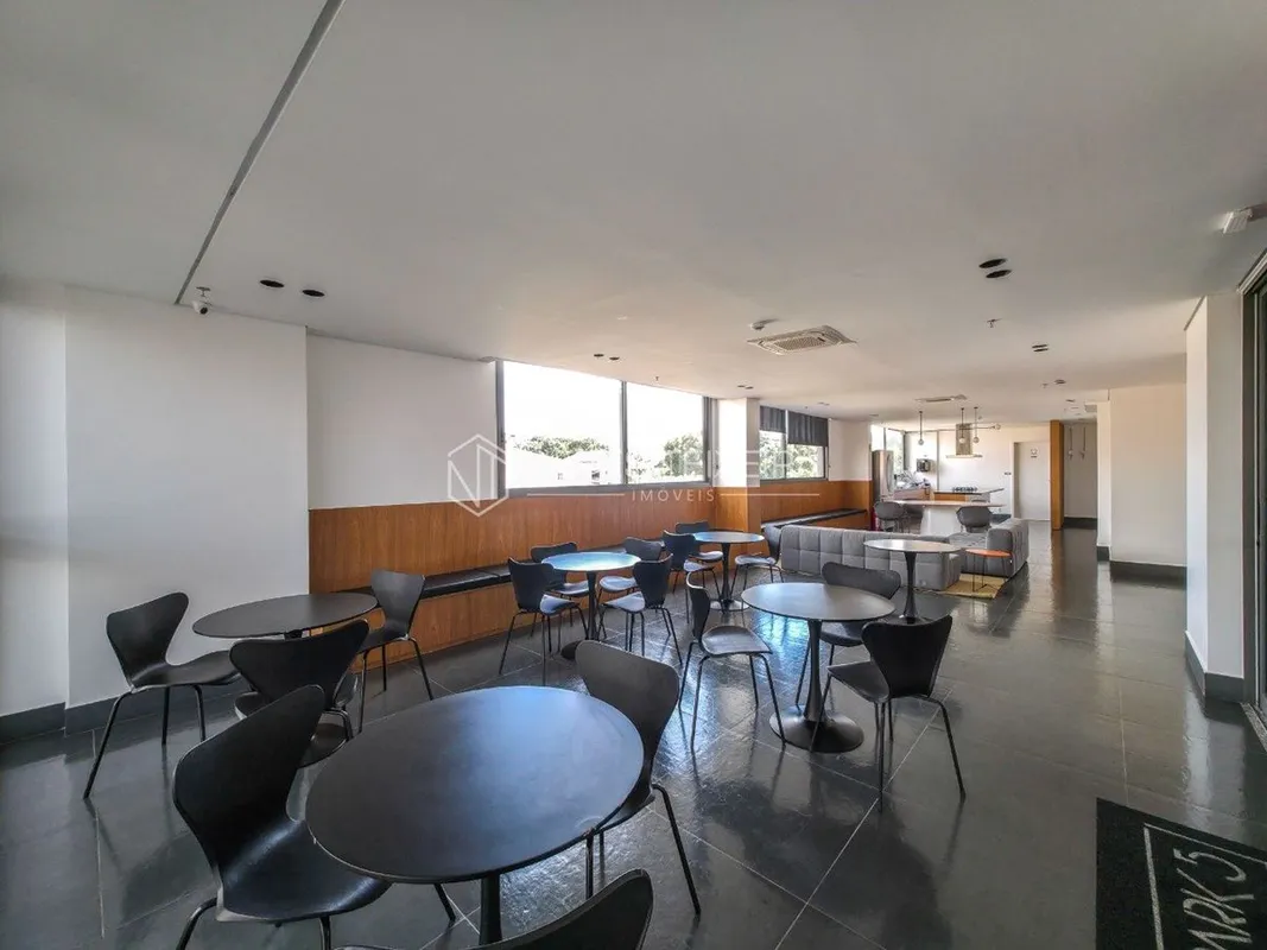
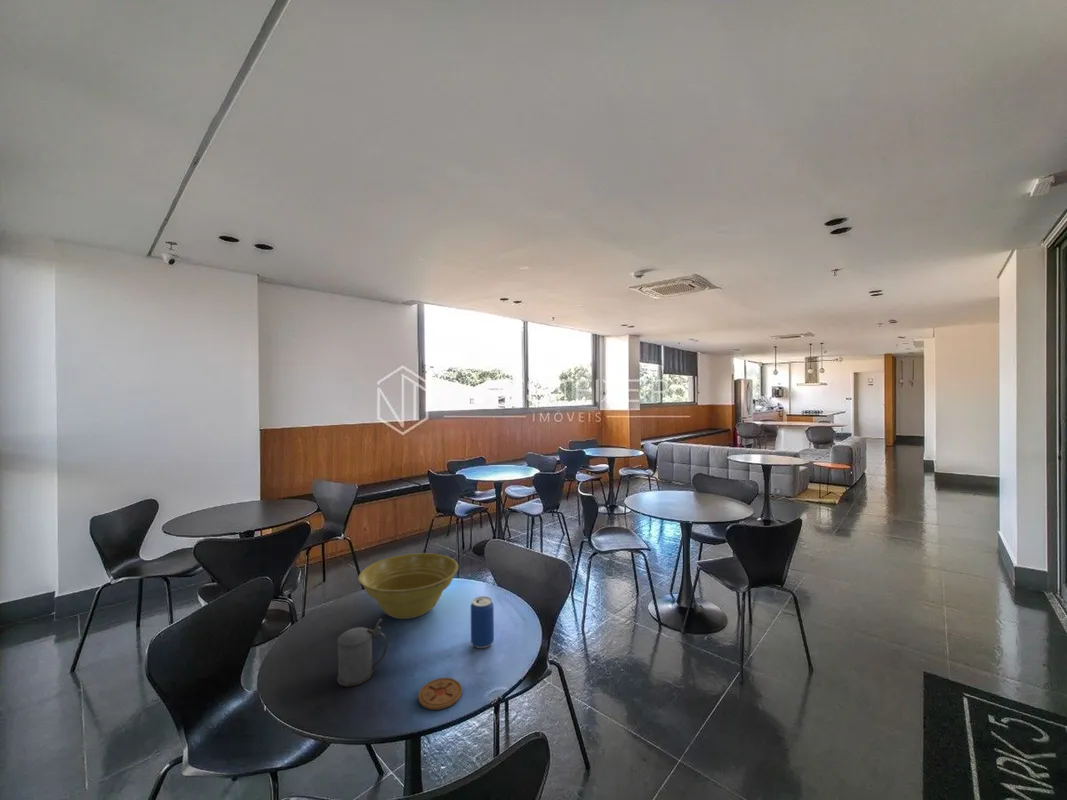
+ planter bowl (410, 589)
+ beer stein (362, 648)
+ coaster (440, 692)
+ beverage can (482, 622)
